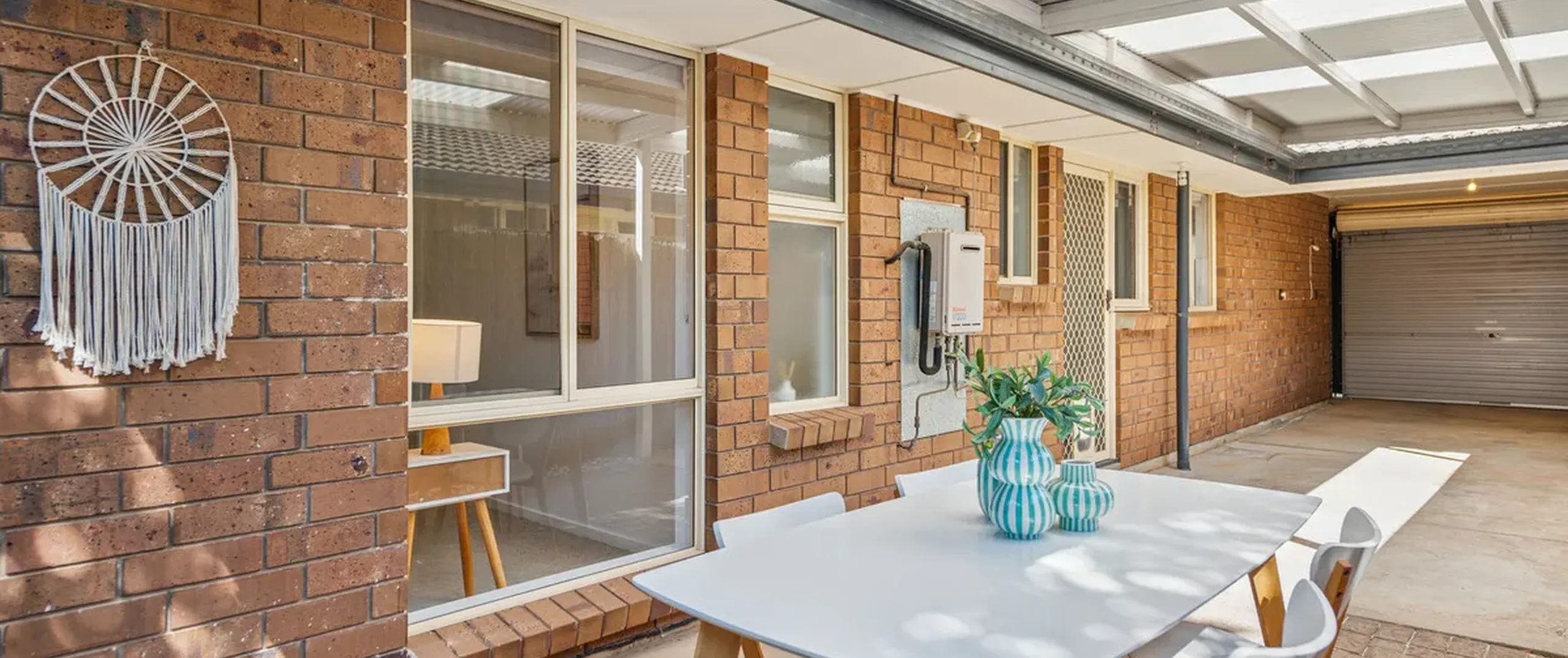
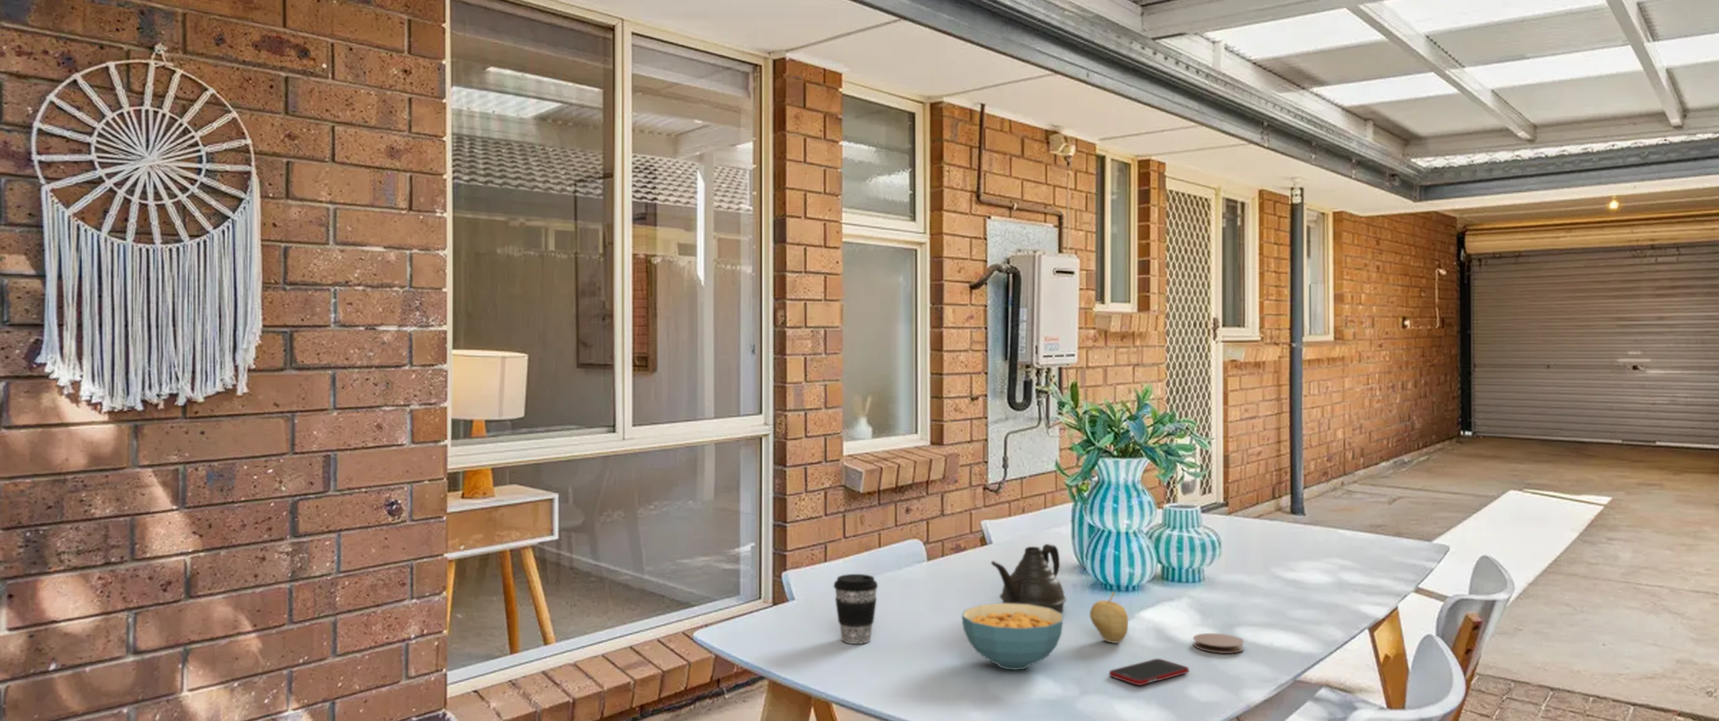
+ coaster (1218, 642)
+ cell phone (1149, 672)
+ teapot (1024, 581)
+ cereal bowl (1013, 640)
+ fruit (1109, 617)
+ coffee cup (855, 608)
